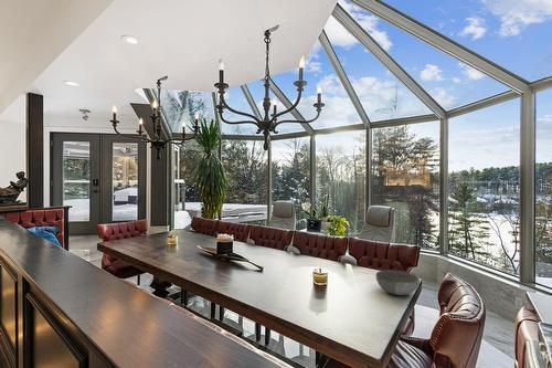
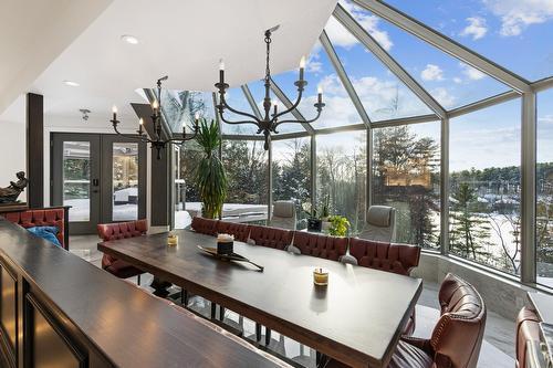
- bowl (396, 283)
